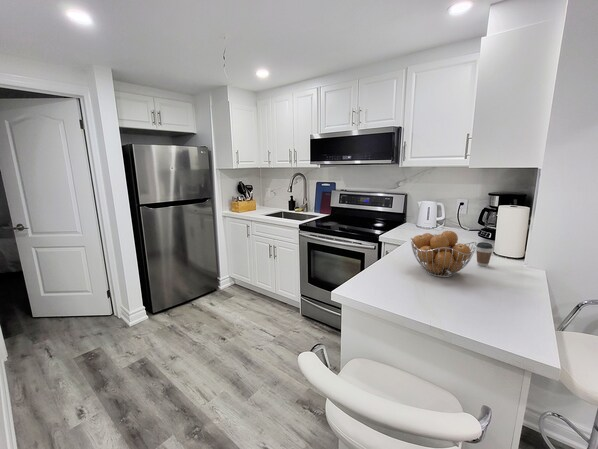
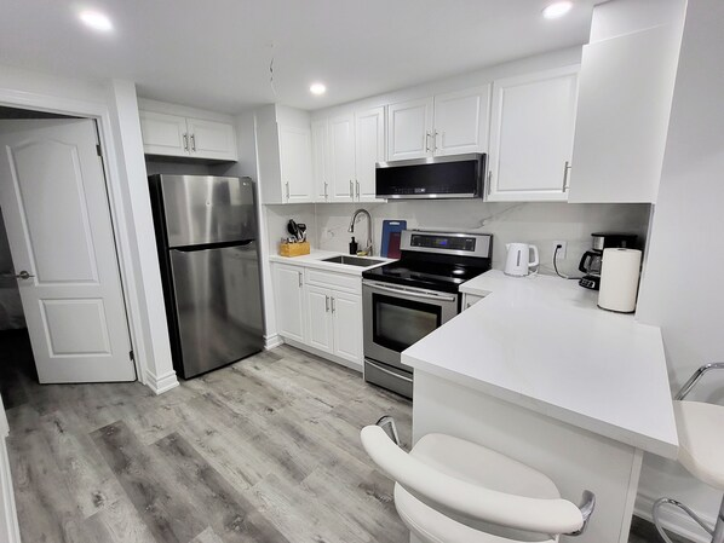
- fruit basket (441, 252)
- coffee cup (483, 254)
